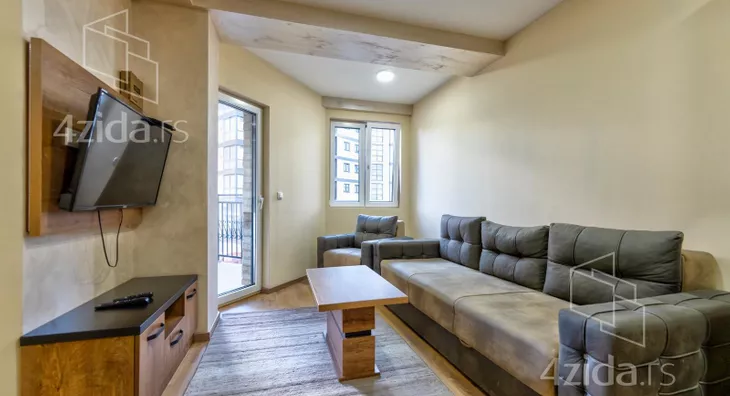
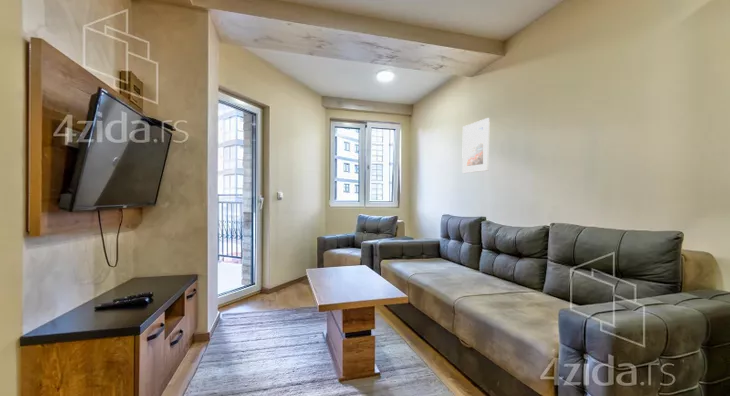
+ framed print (475, 147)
